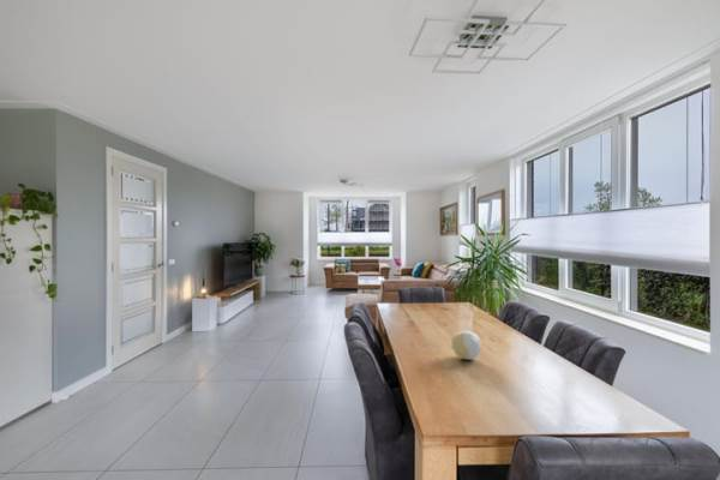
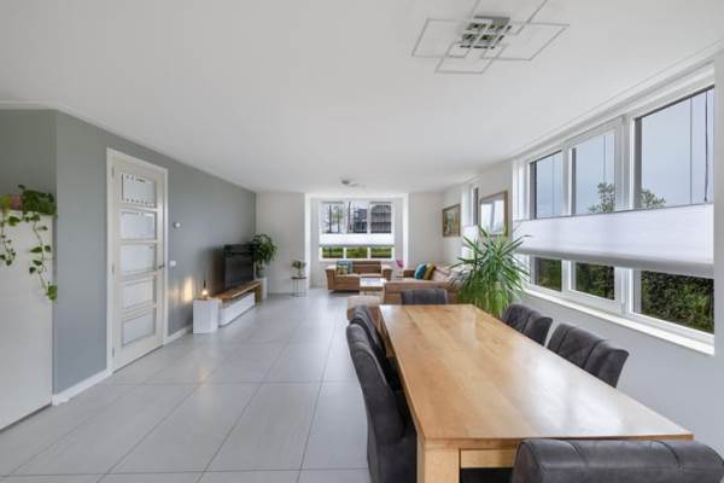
- decorative ball (466, 344)
